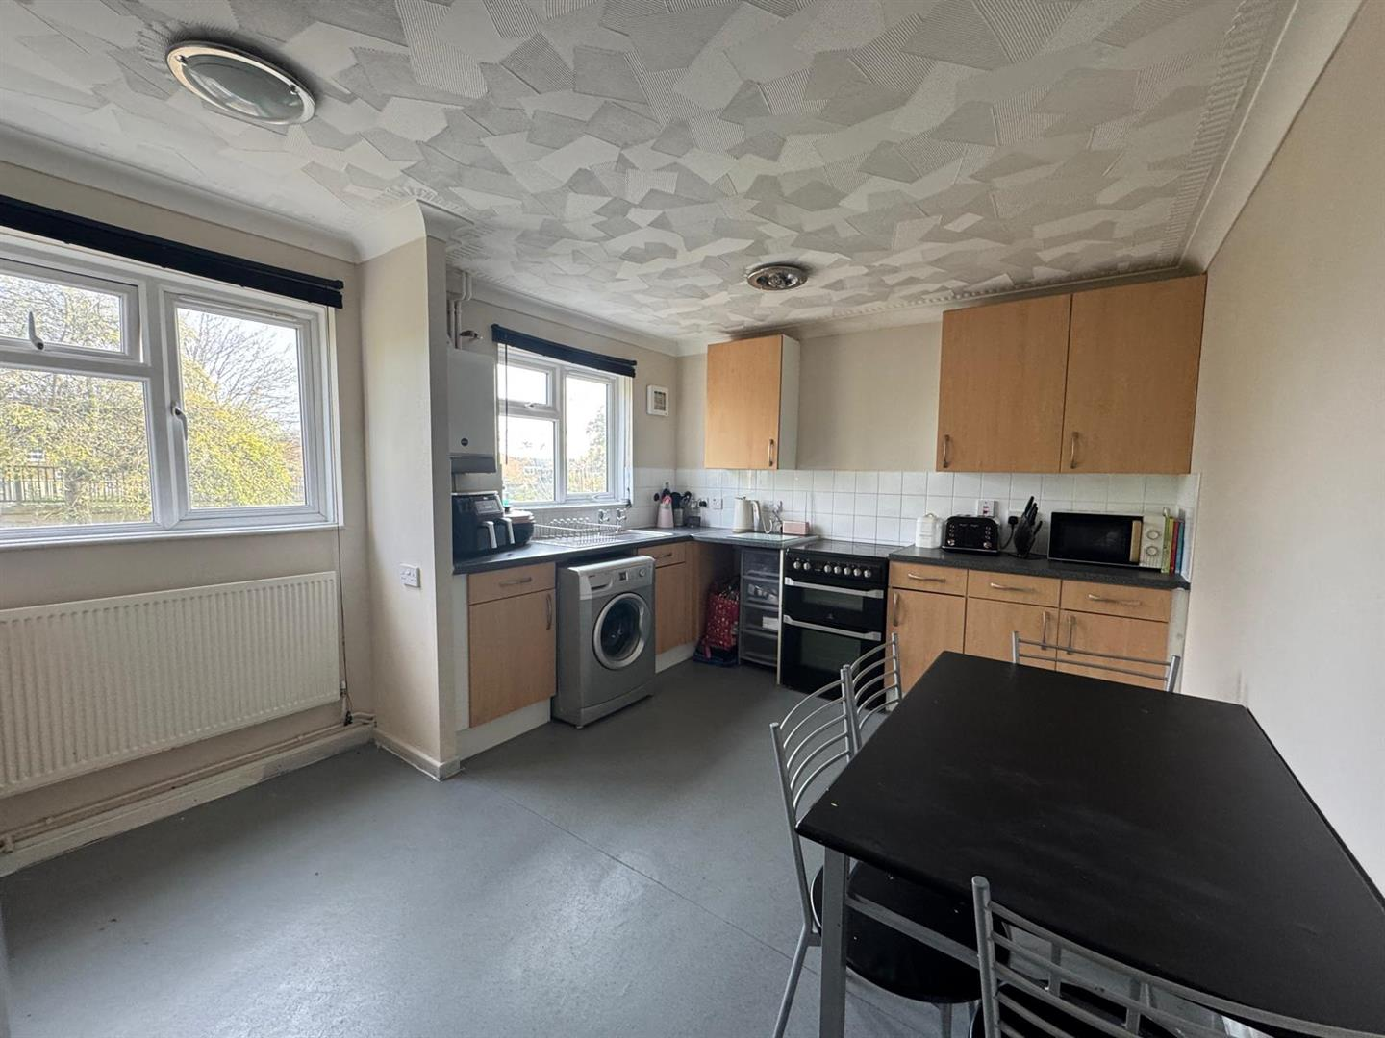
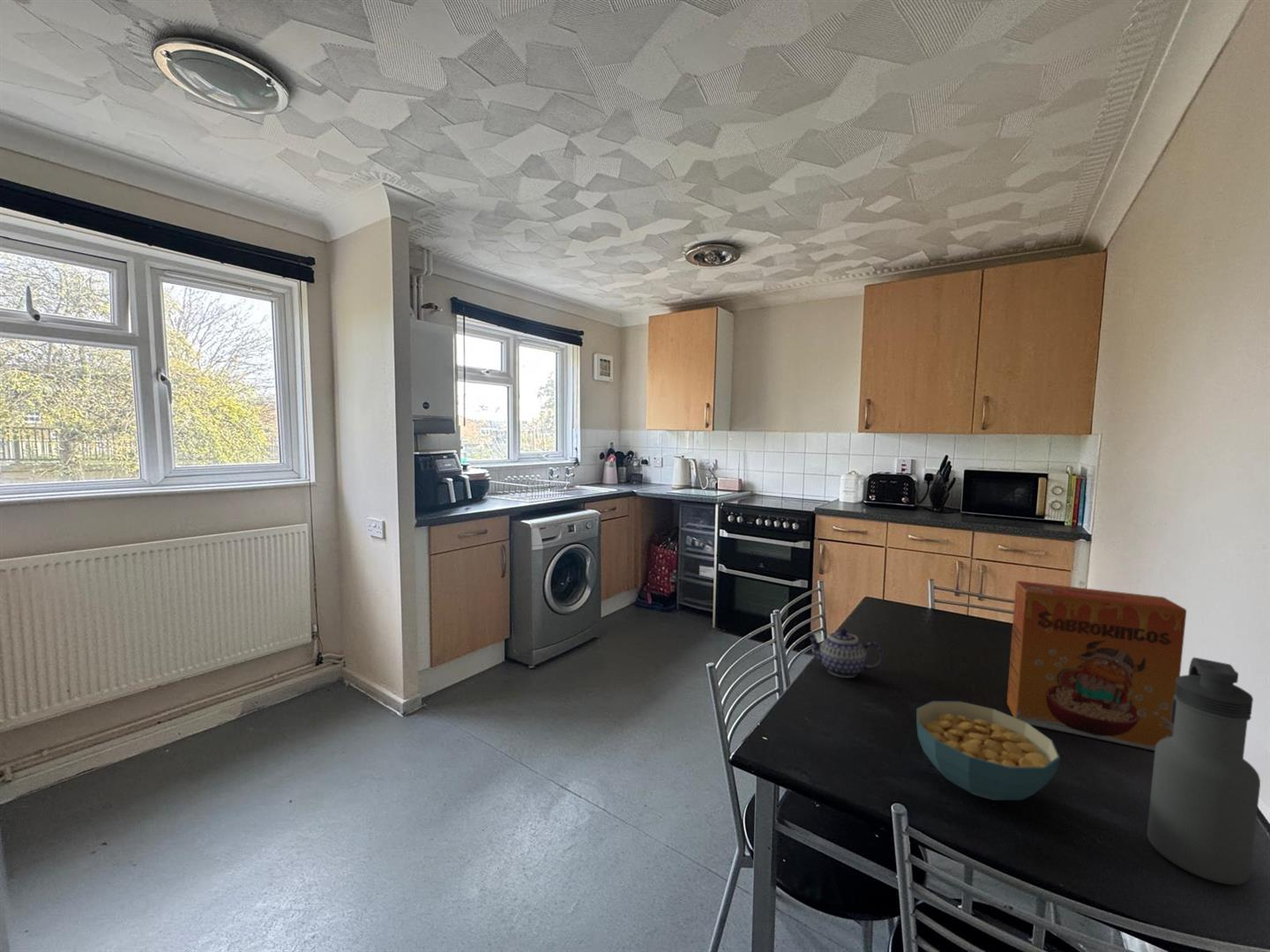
+ water bottle (1205, 762)
+ cereal box (1088, 660)
+ teapot (842, 651)
+ cereal bowl (980, 758)
